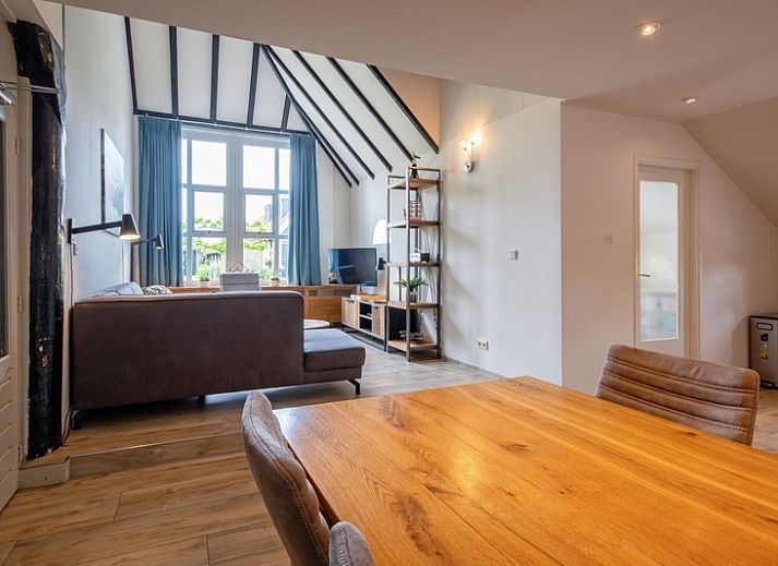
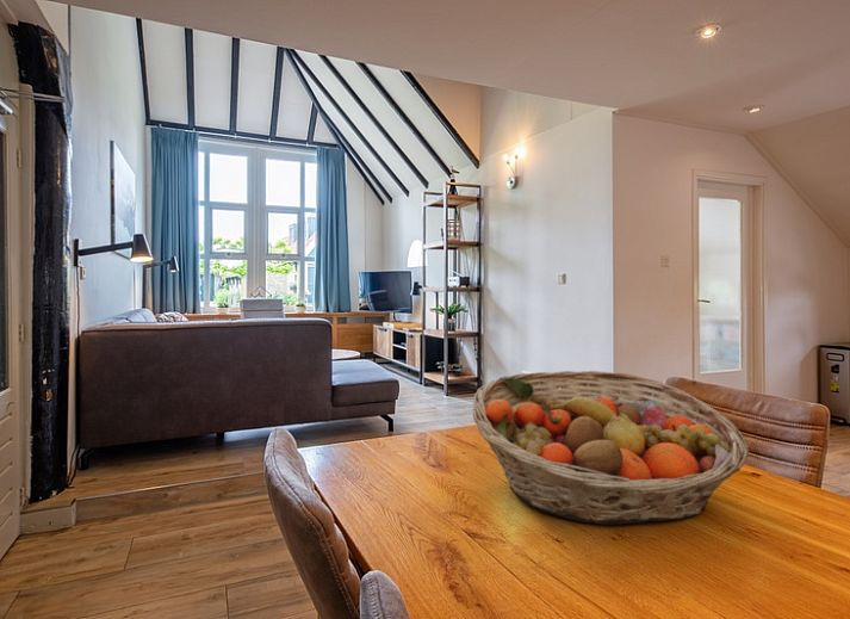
+ fruit basket (600, 435)
